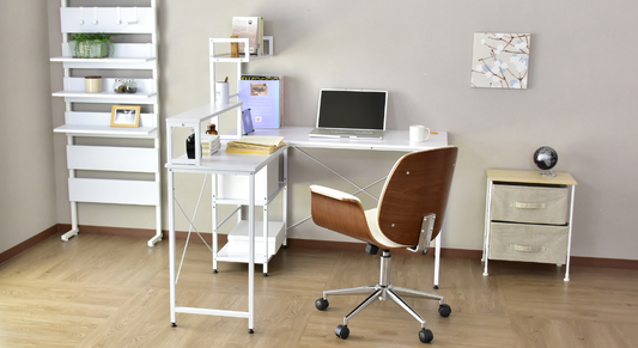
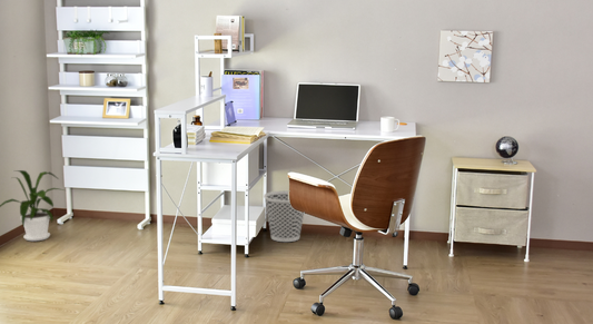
+ house plant (34, 203)
+ wastebasket (285, 216)
